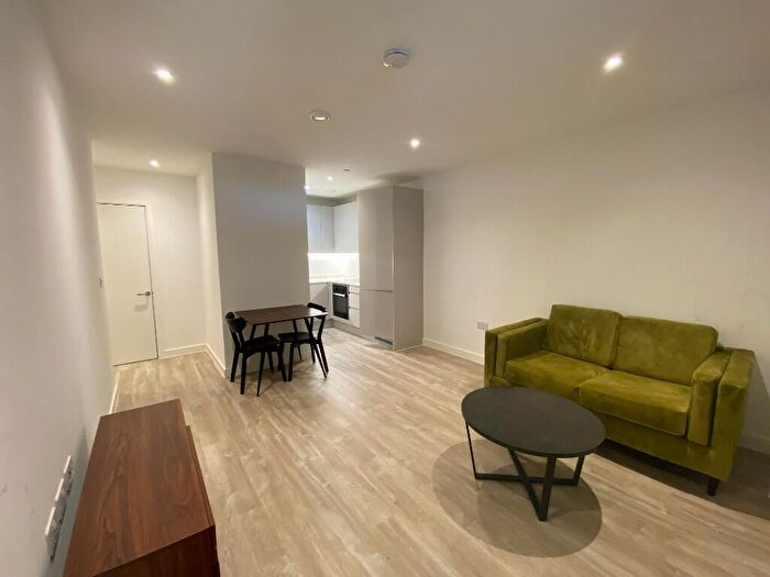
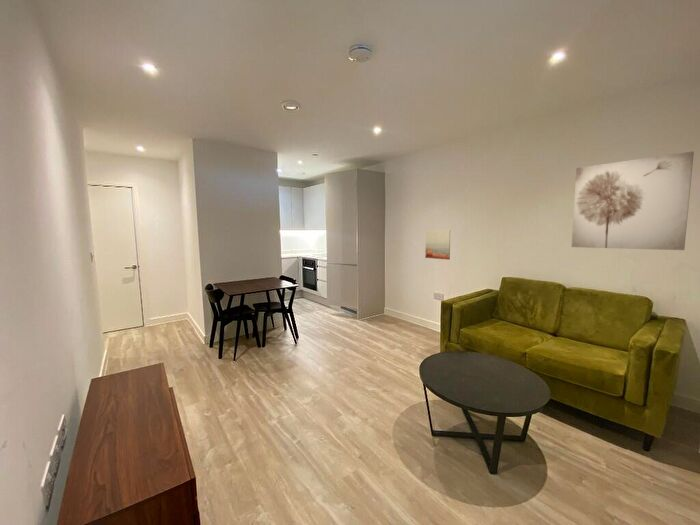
+ wall art (437, 244)
+ wall art (625, 205)
